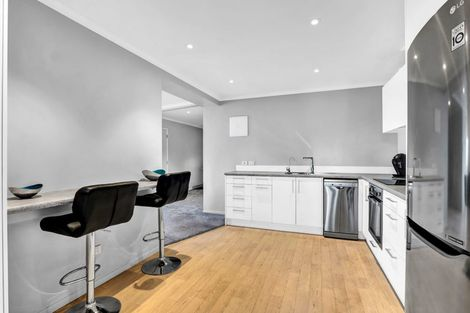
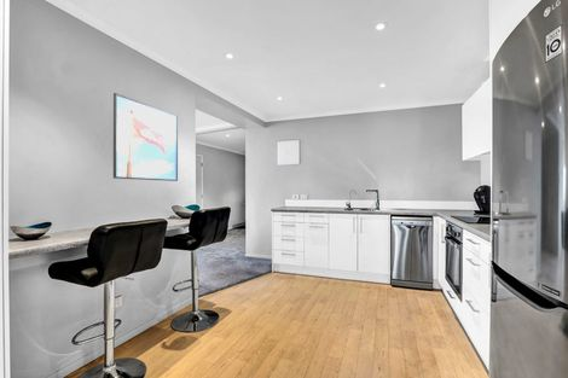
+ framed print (149, 143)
